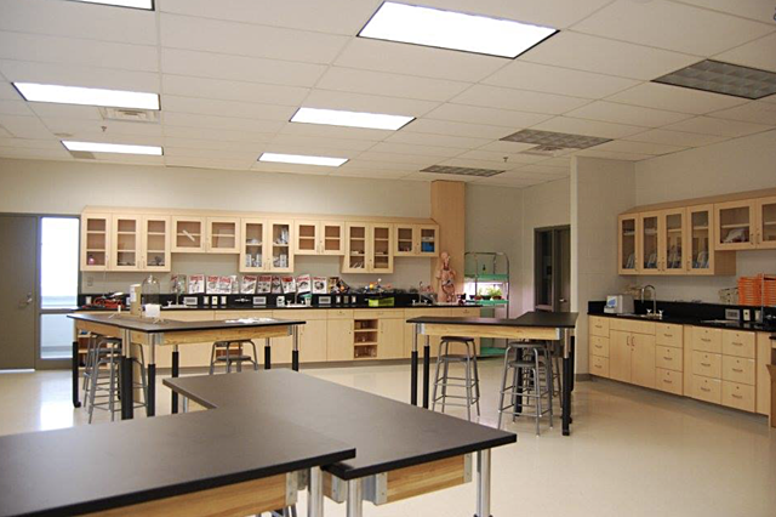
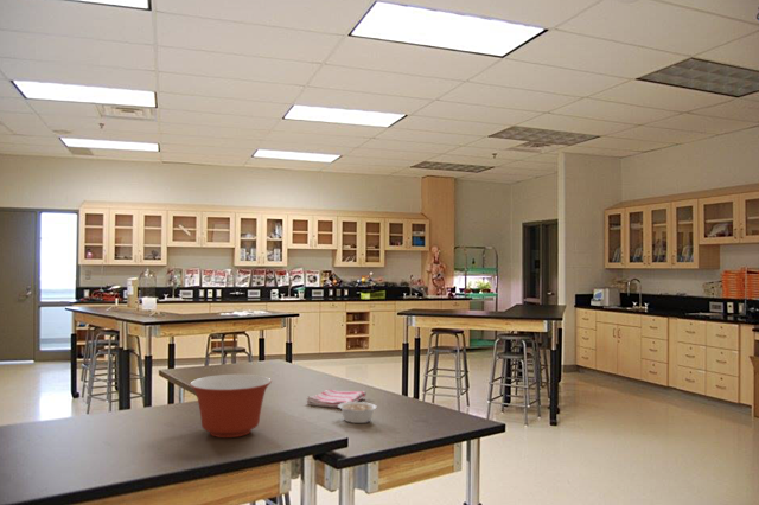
+ dish towel (337, 396)
+ mixing bowl (230, 407)
+ legume (358, 411)
